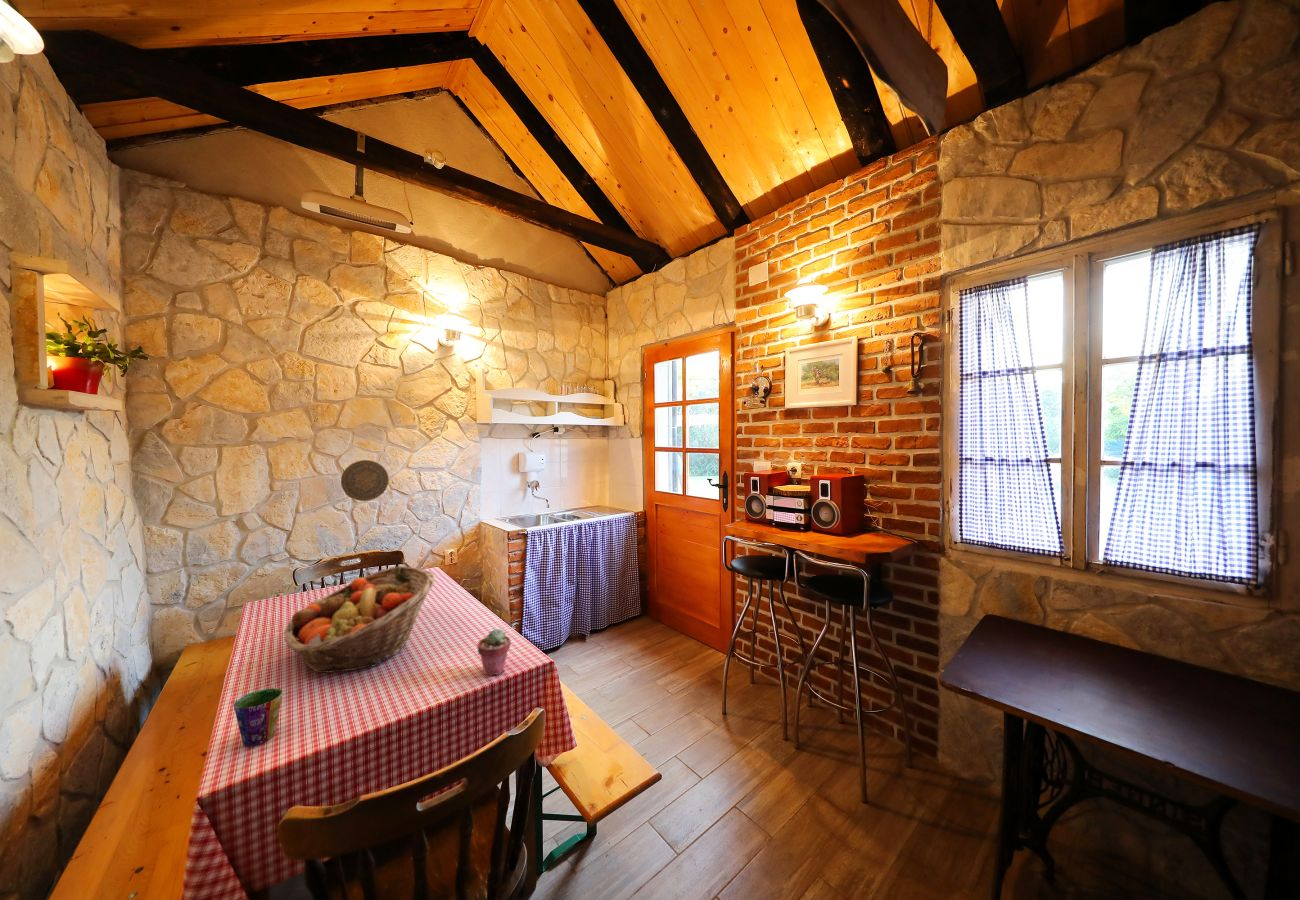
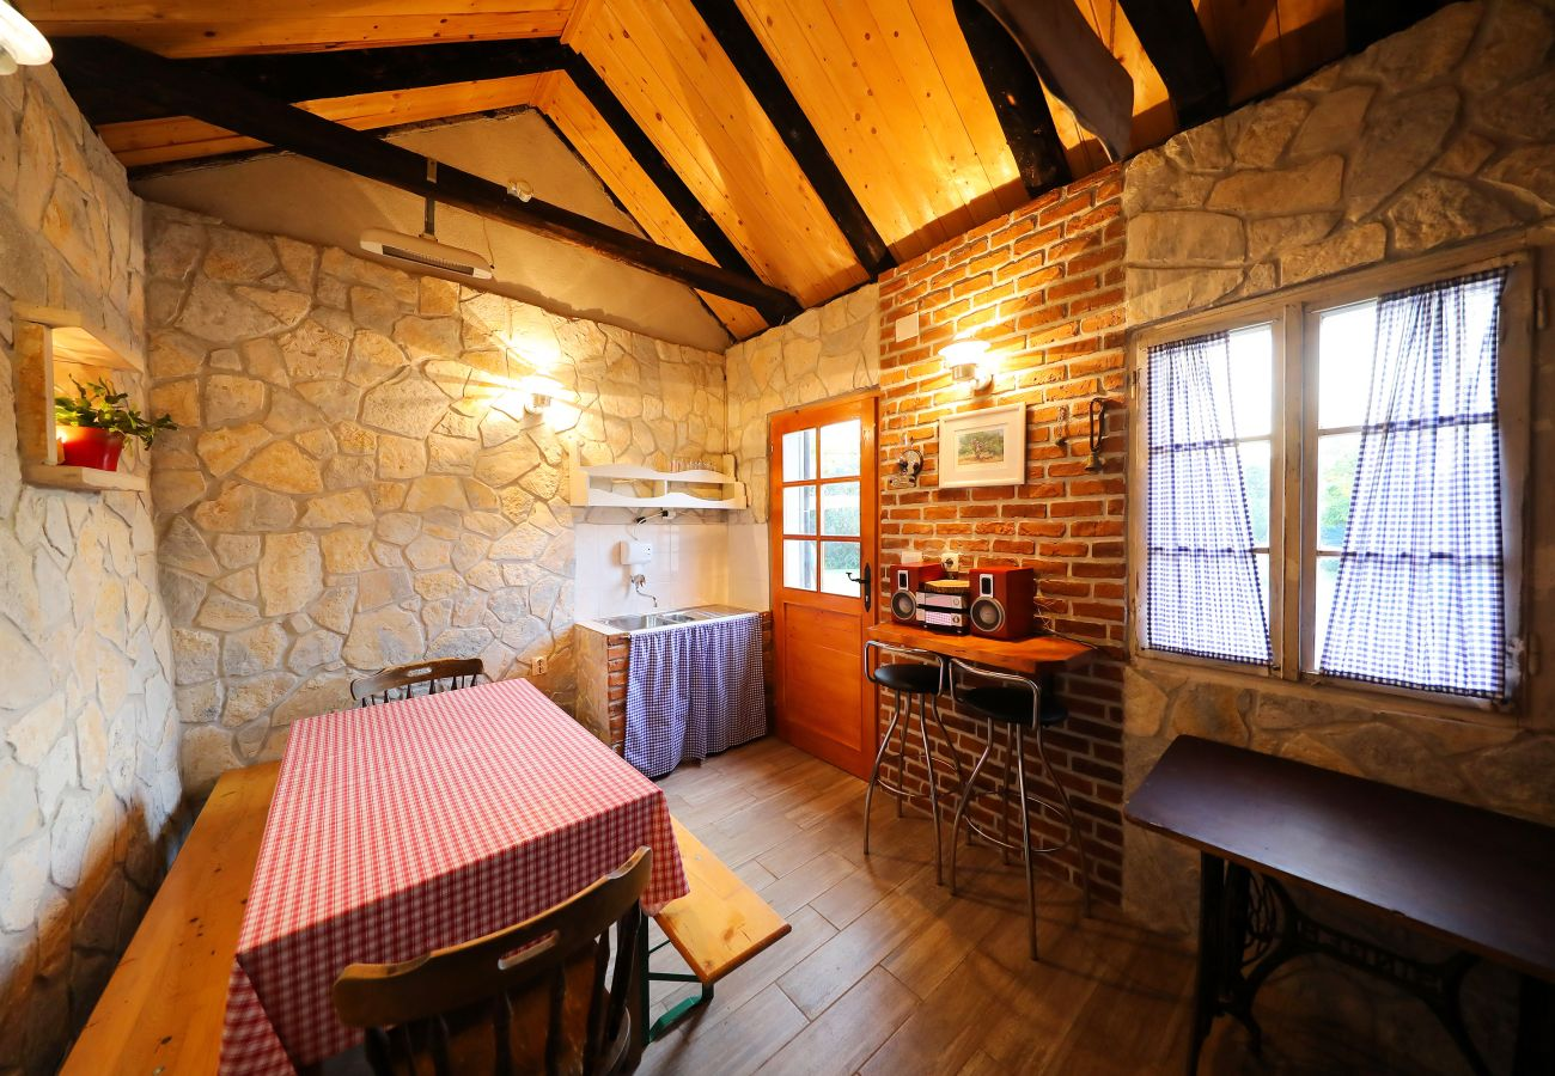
- decorative plate (365, 480)
- cup (260, 720)
- fruit basket (364, 614)
- potted succulent (494, 649)
